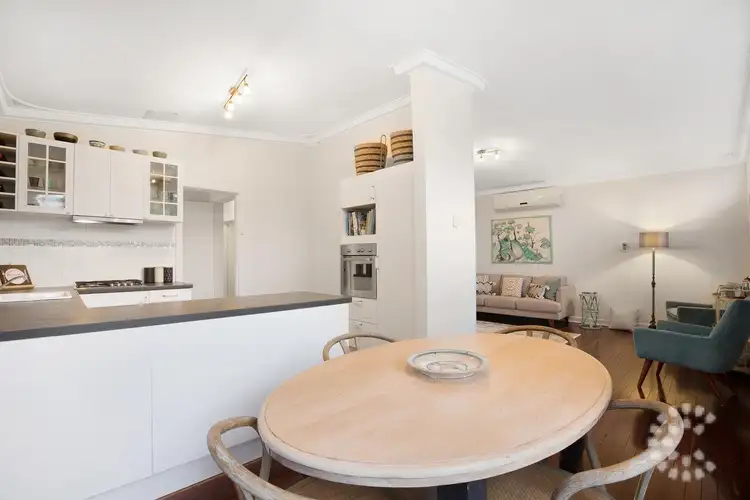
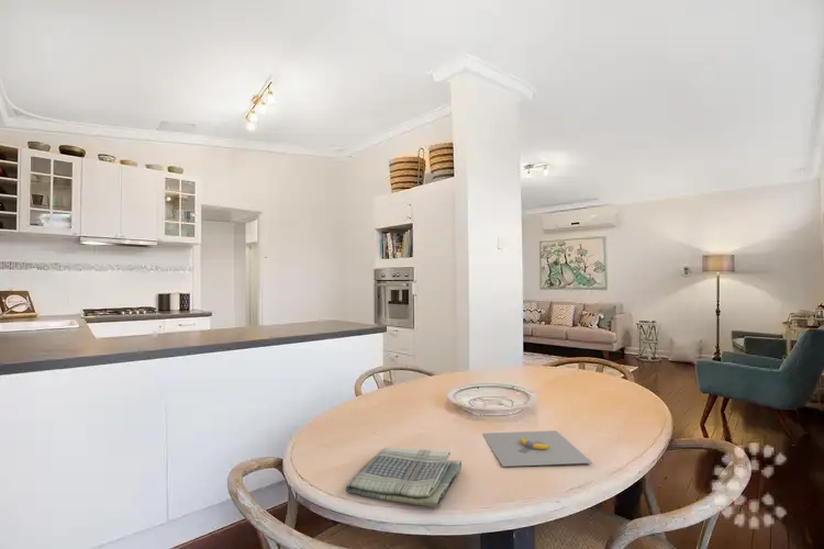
+ dish towel (408, 471)
+ banana (532, 444)
